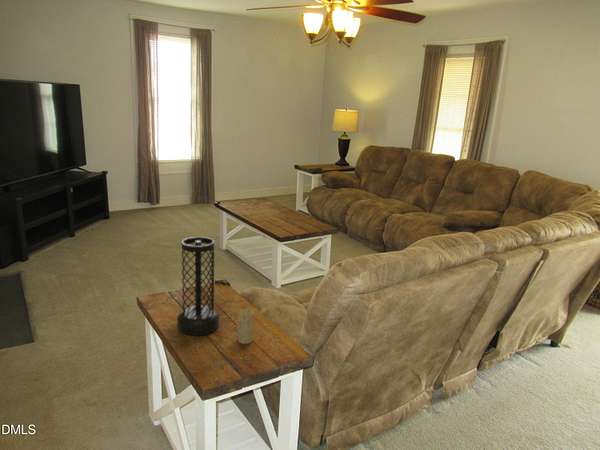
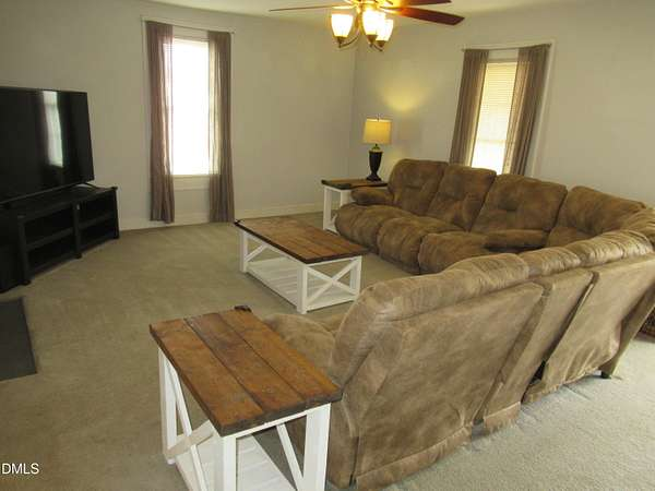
- candle (244, 326)
- vase (198, 284)
